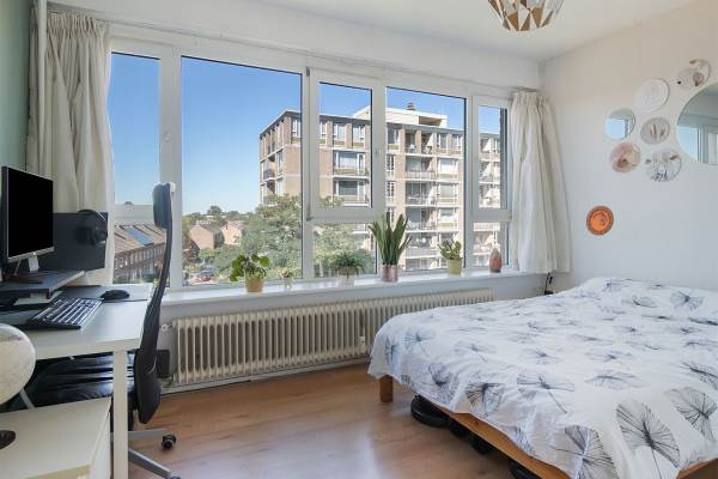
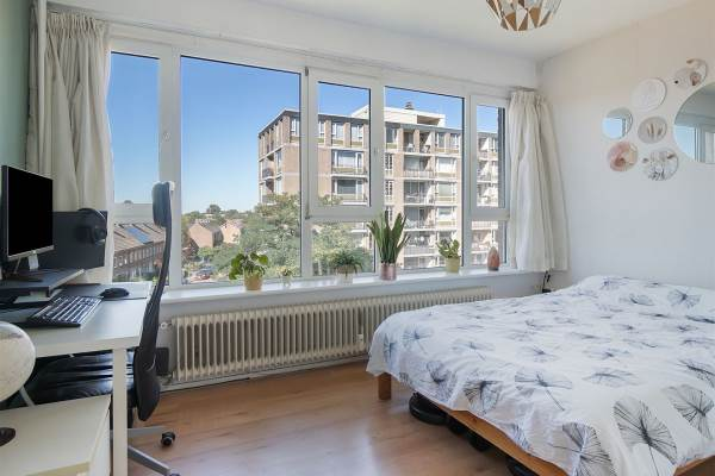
- decorative plate (600, 220)
